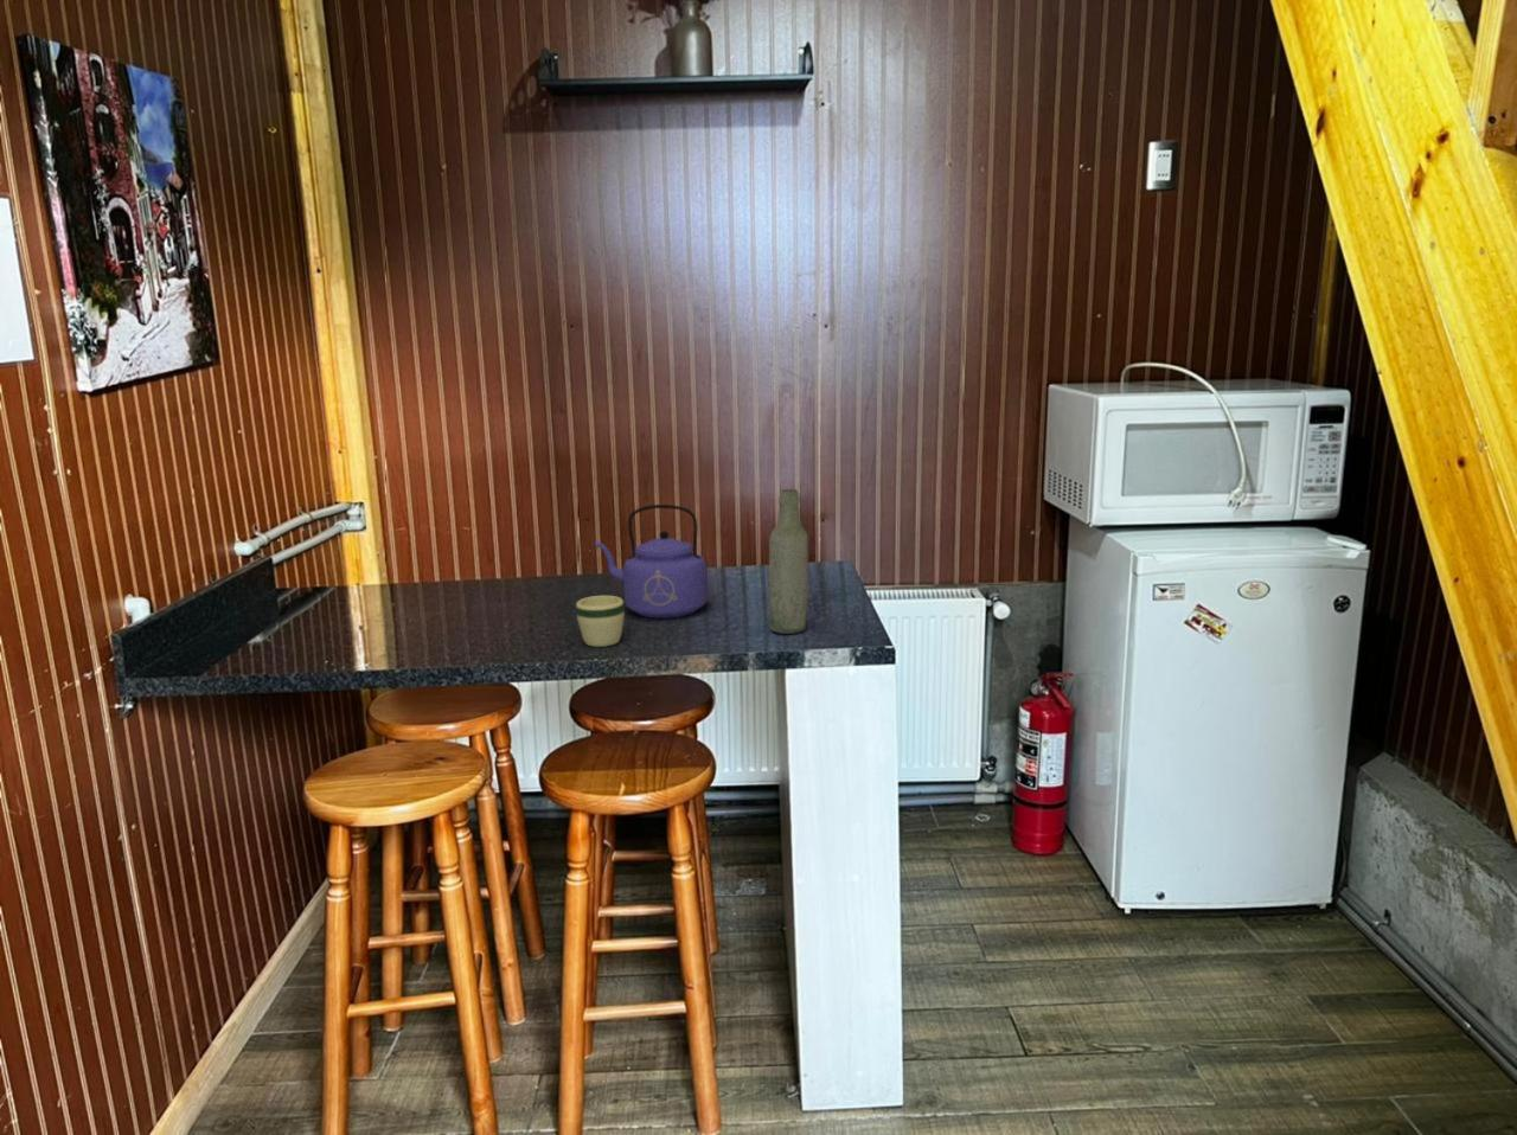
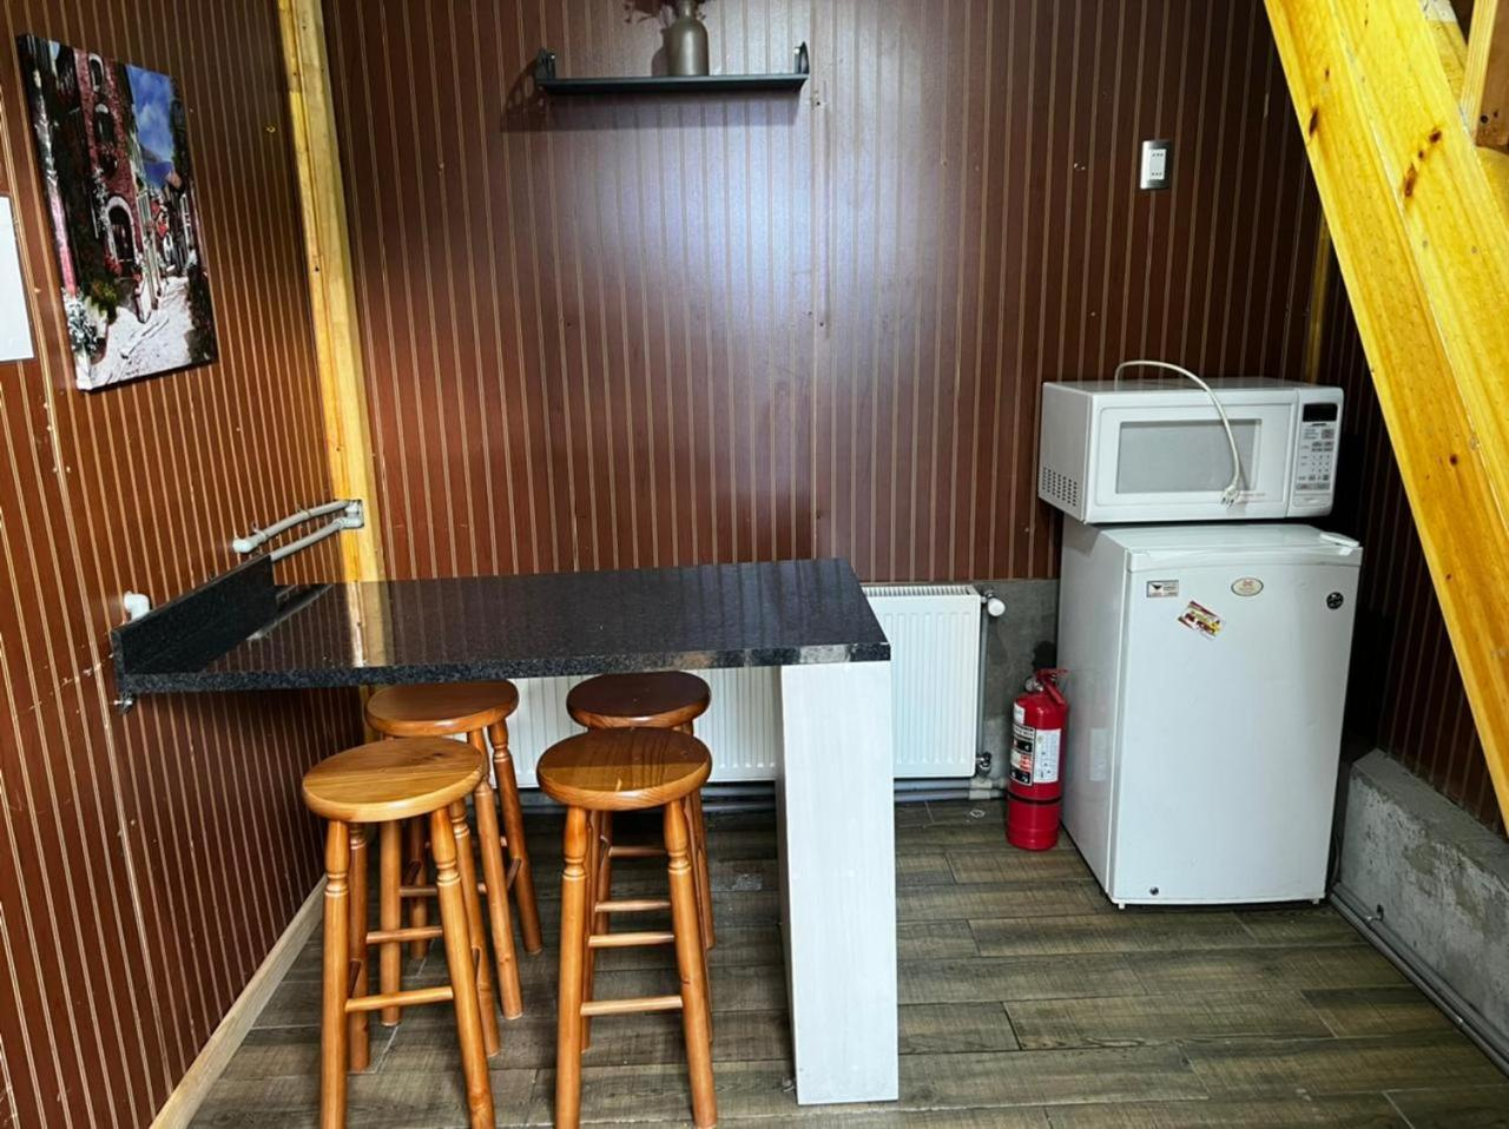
- bottle (788, 560)
- kettle (651, 557)
- mug (602, 619)
